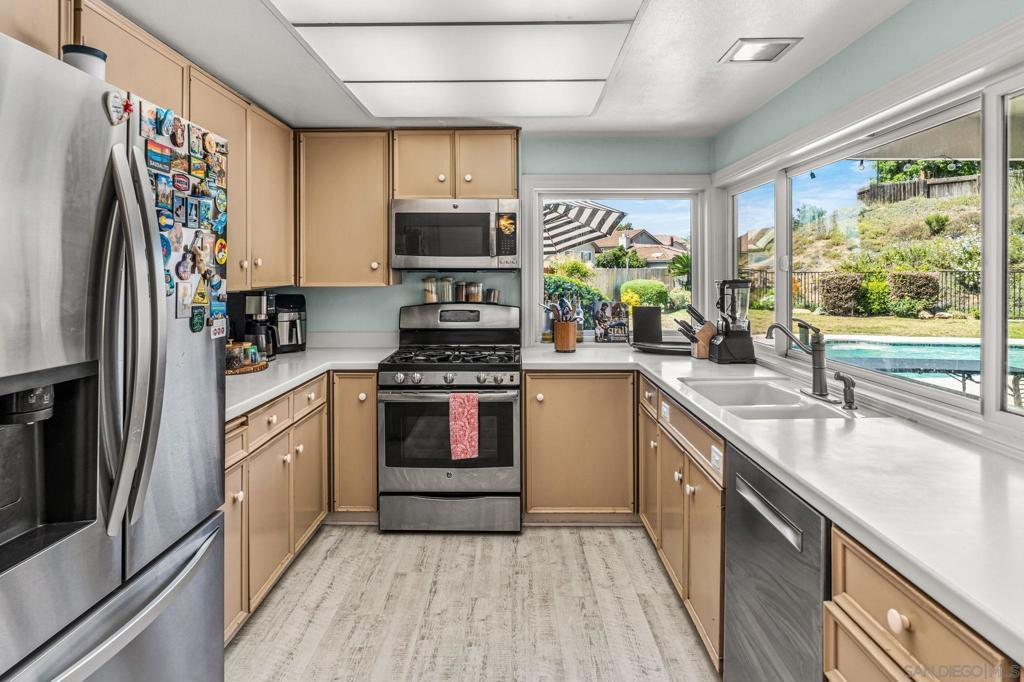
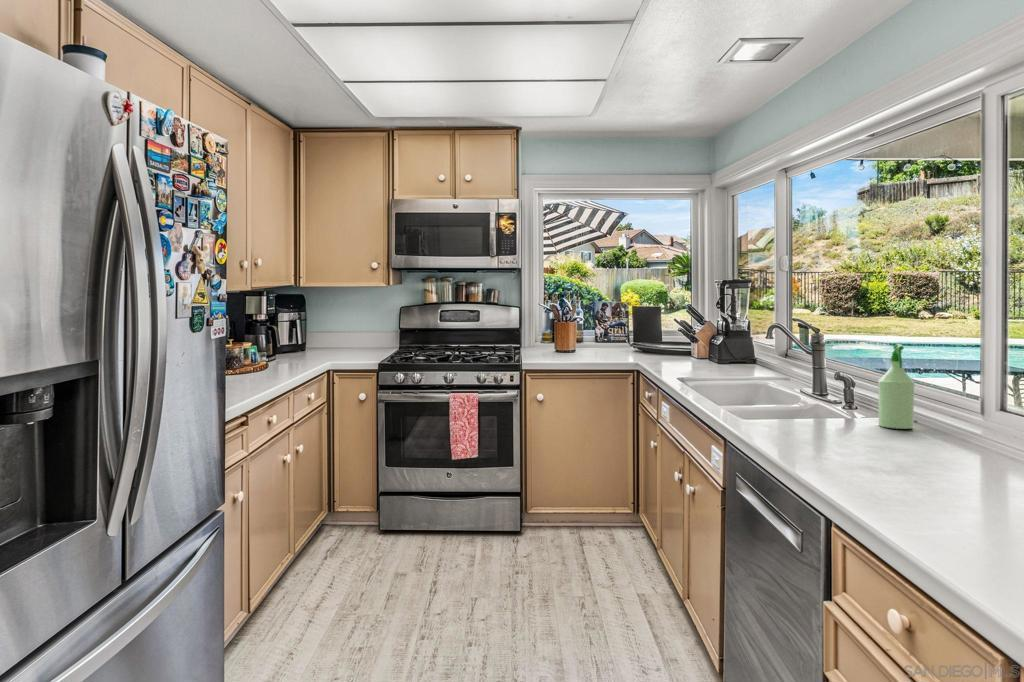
+ spray bottle (895, 385)
